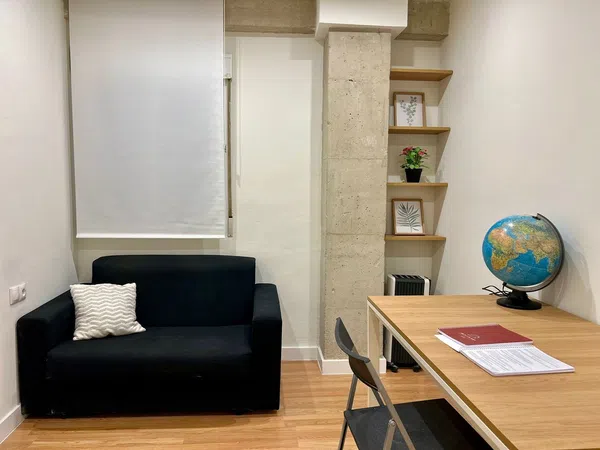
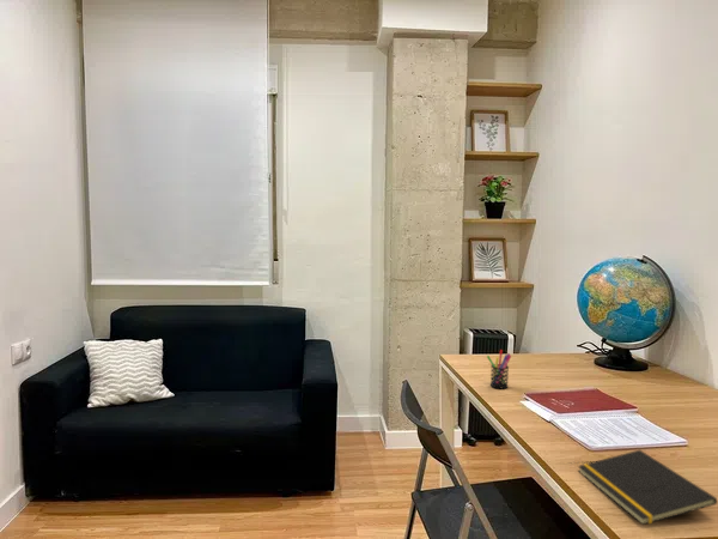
+ notepad (641, 483)
+ pen holder (498, 368)
